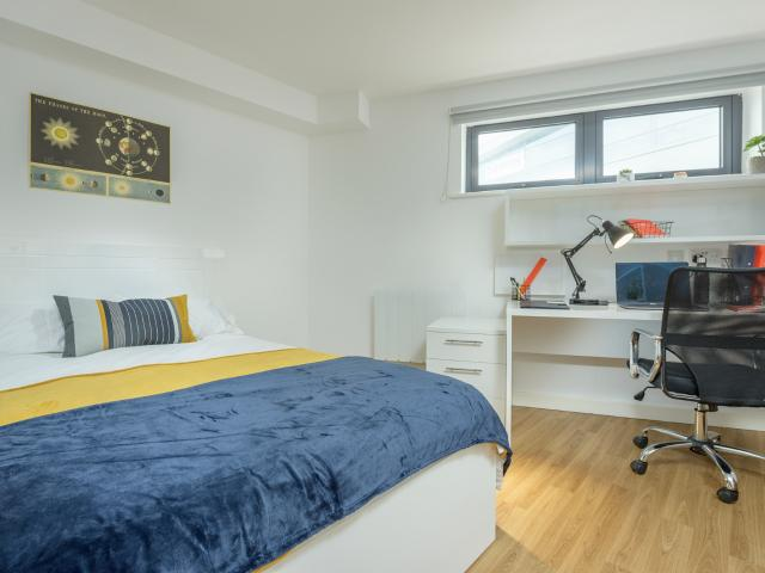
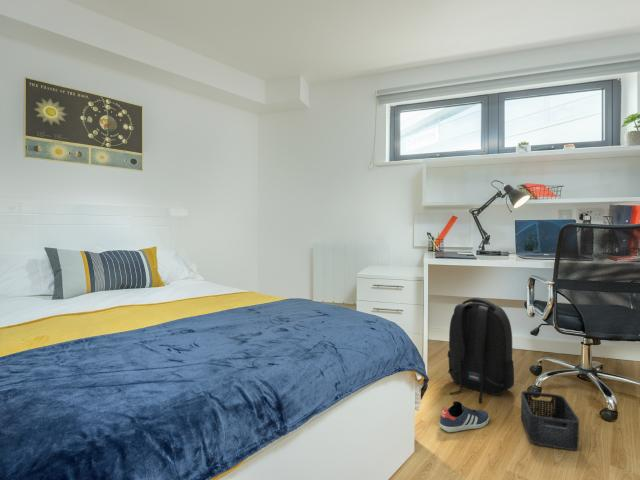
+ storage bin (547, 418)
+ backpack (478, 343)
+ sneaker (465, 413)
